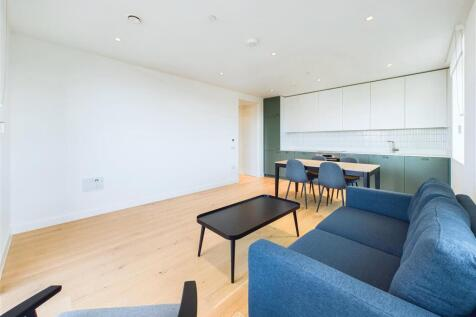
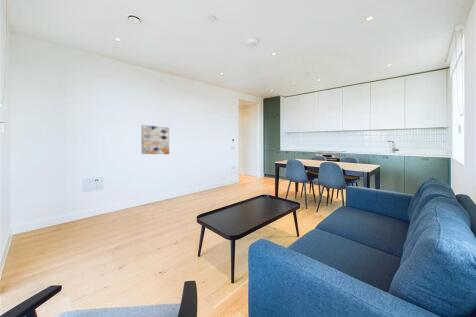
+ wall art (155, 140)
